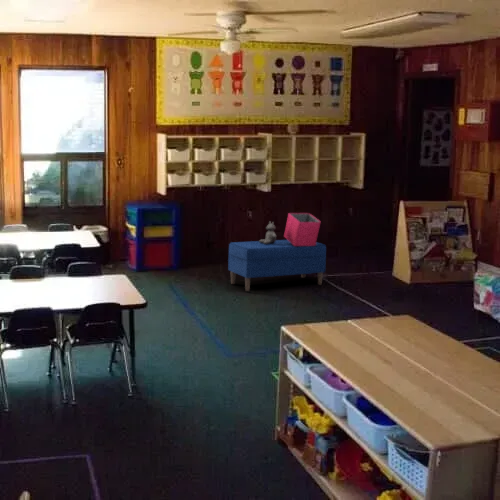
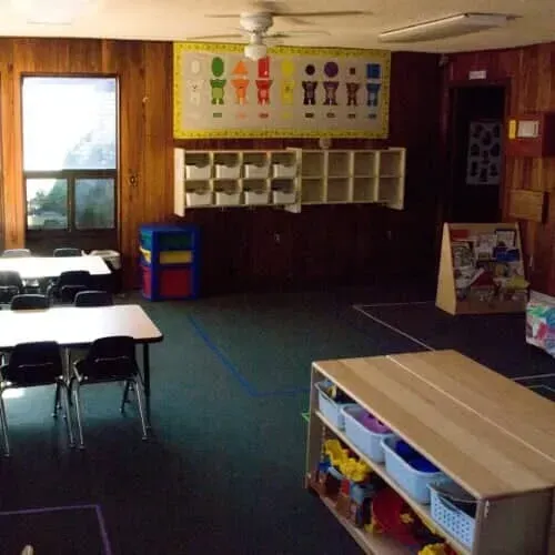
- bench (277, 263)
- storage bin (300, 231)
- stuffed bear (268, 232)
